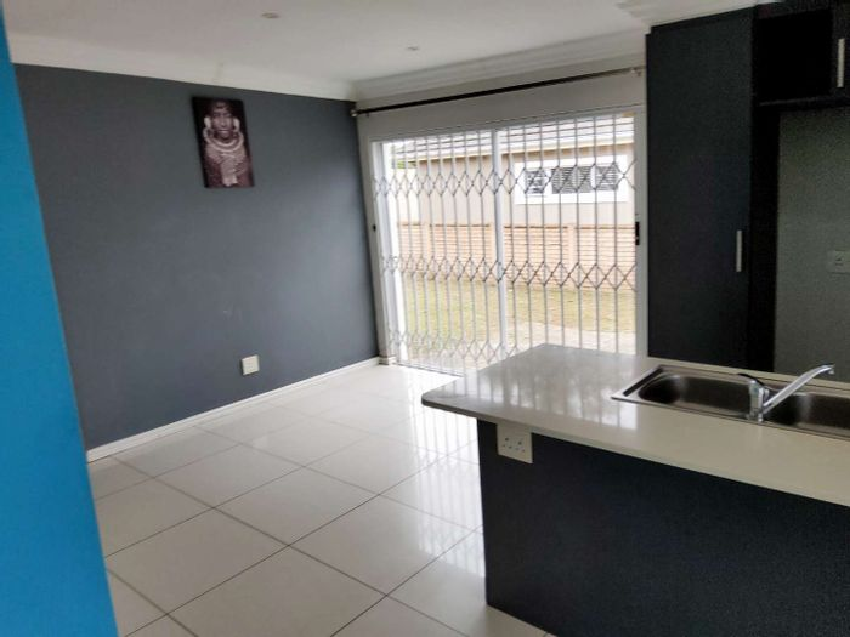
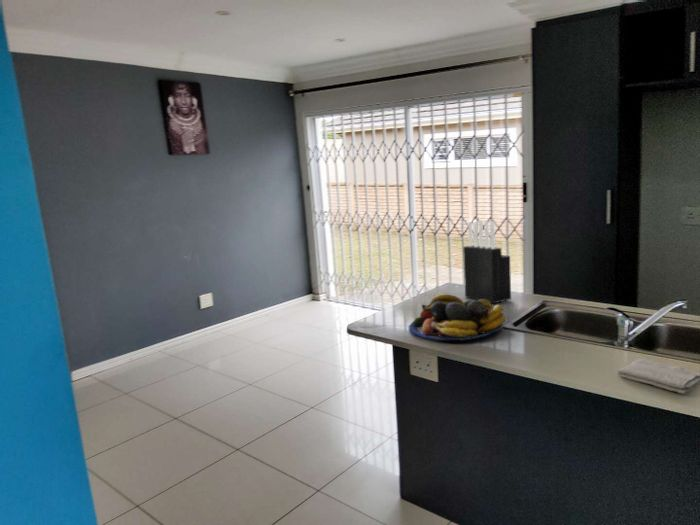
+ knife block (488, 259)
+ washcloth (659, 374)
+ fruit bowl (453, 310)
